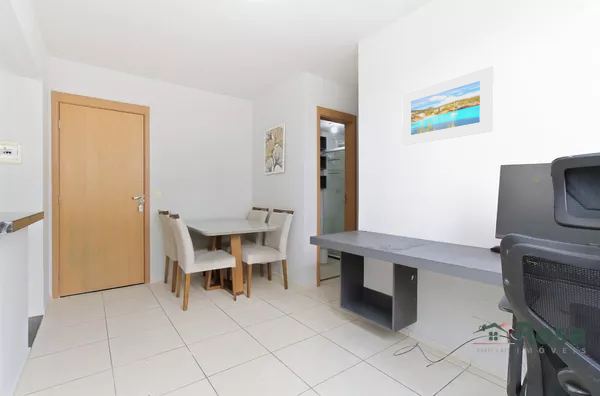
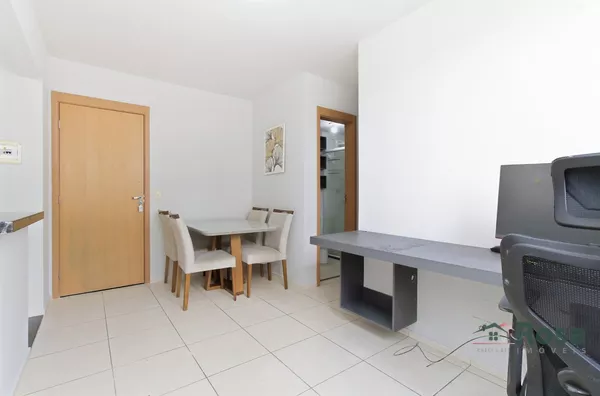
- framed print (442, 110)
